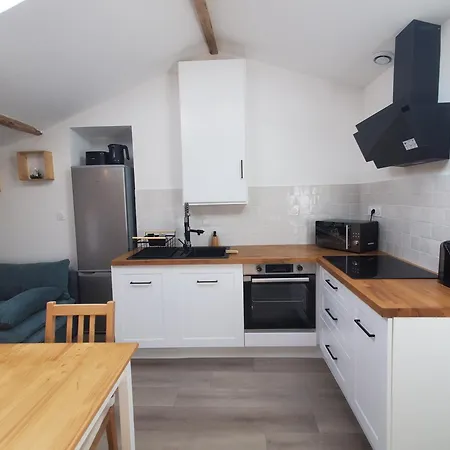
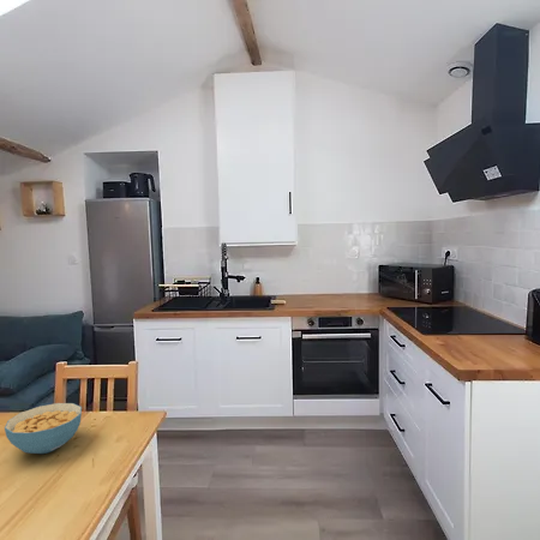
+ cereal bowl (46, 432)
